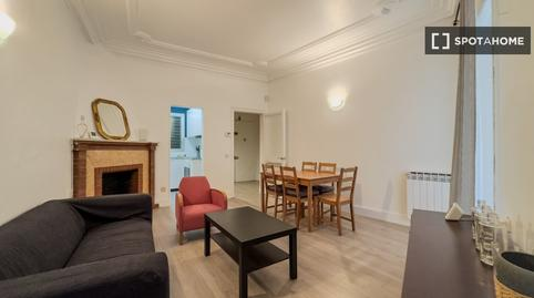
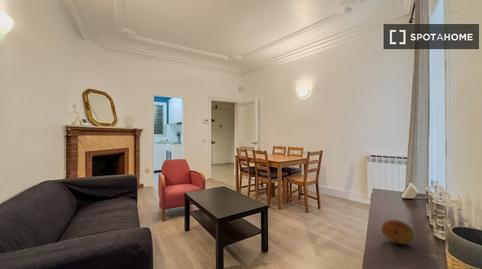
+ fruit (397, 230)
